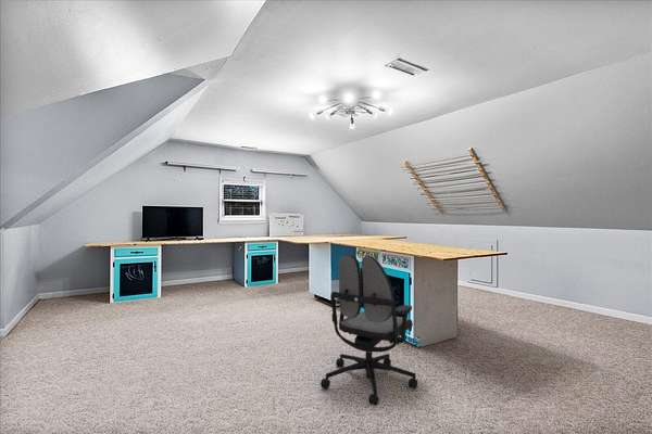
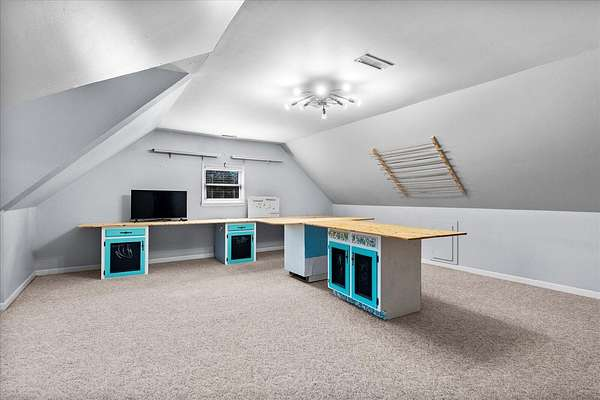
- office chair (369, 316)
